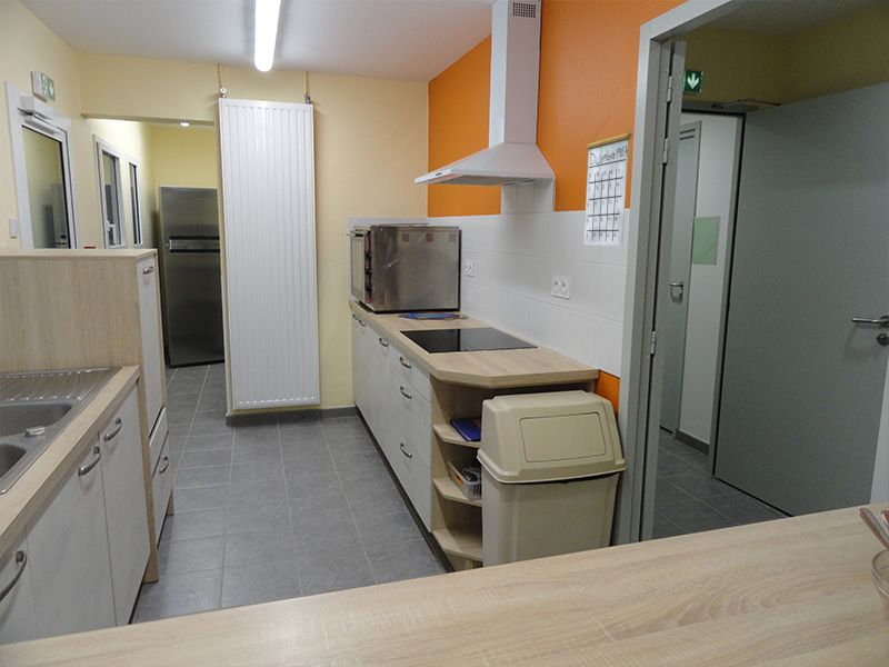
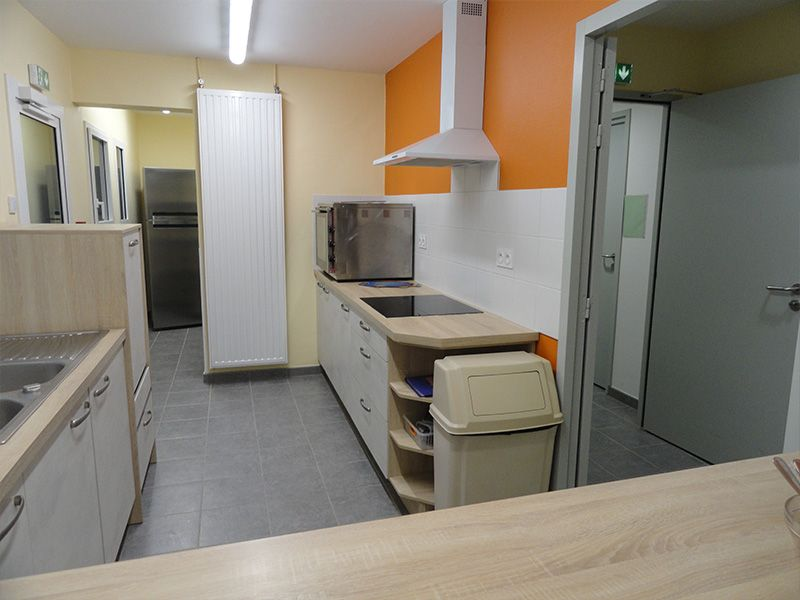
- calendar (606, 179)
